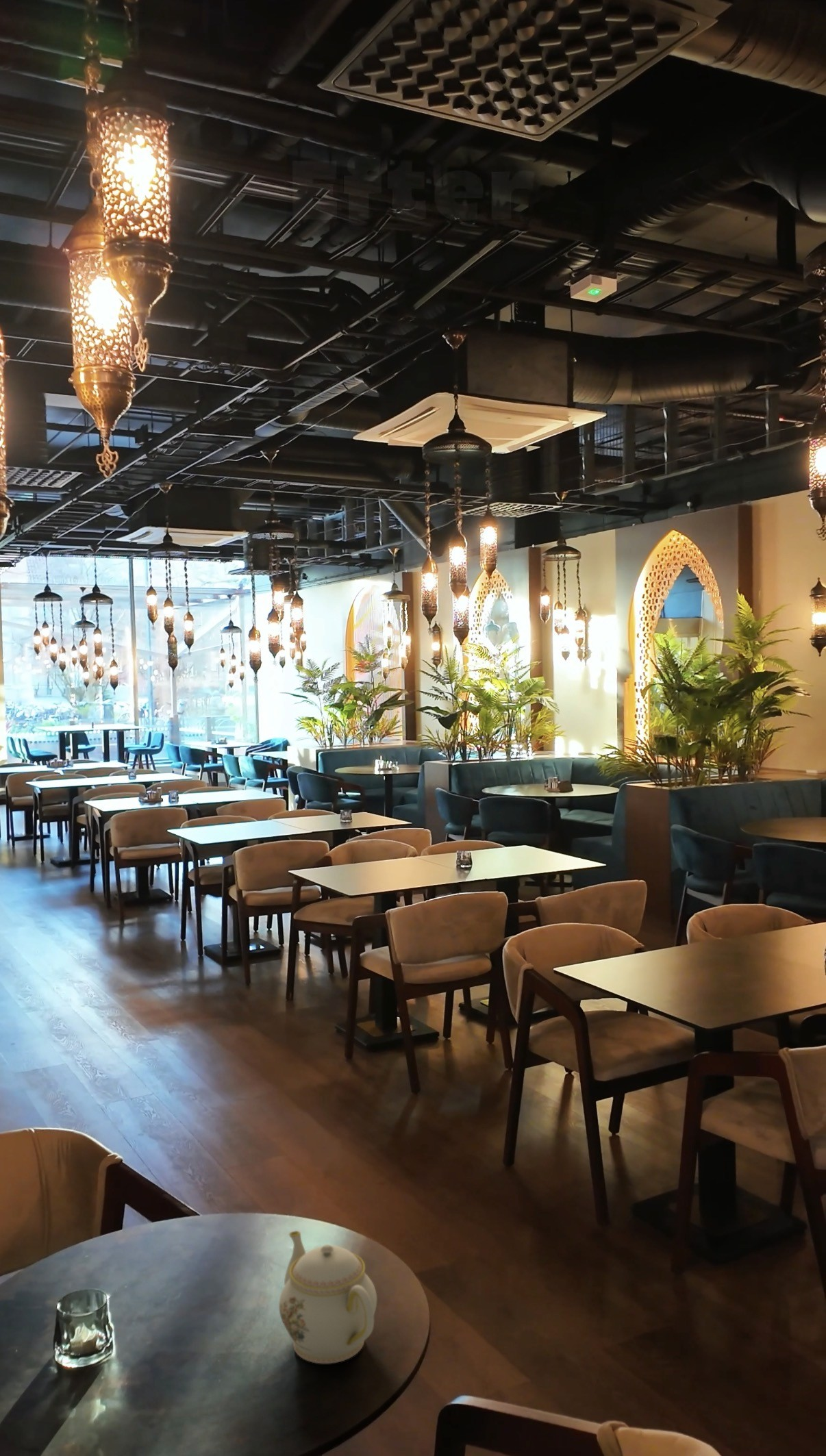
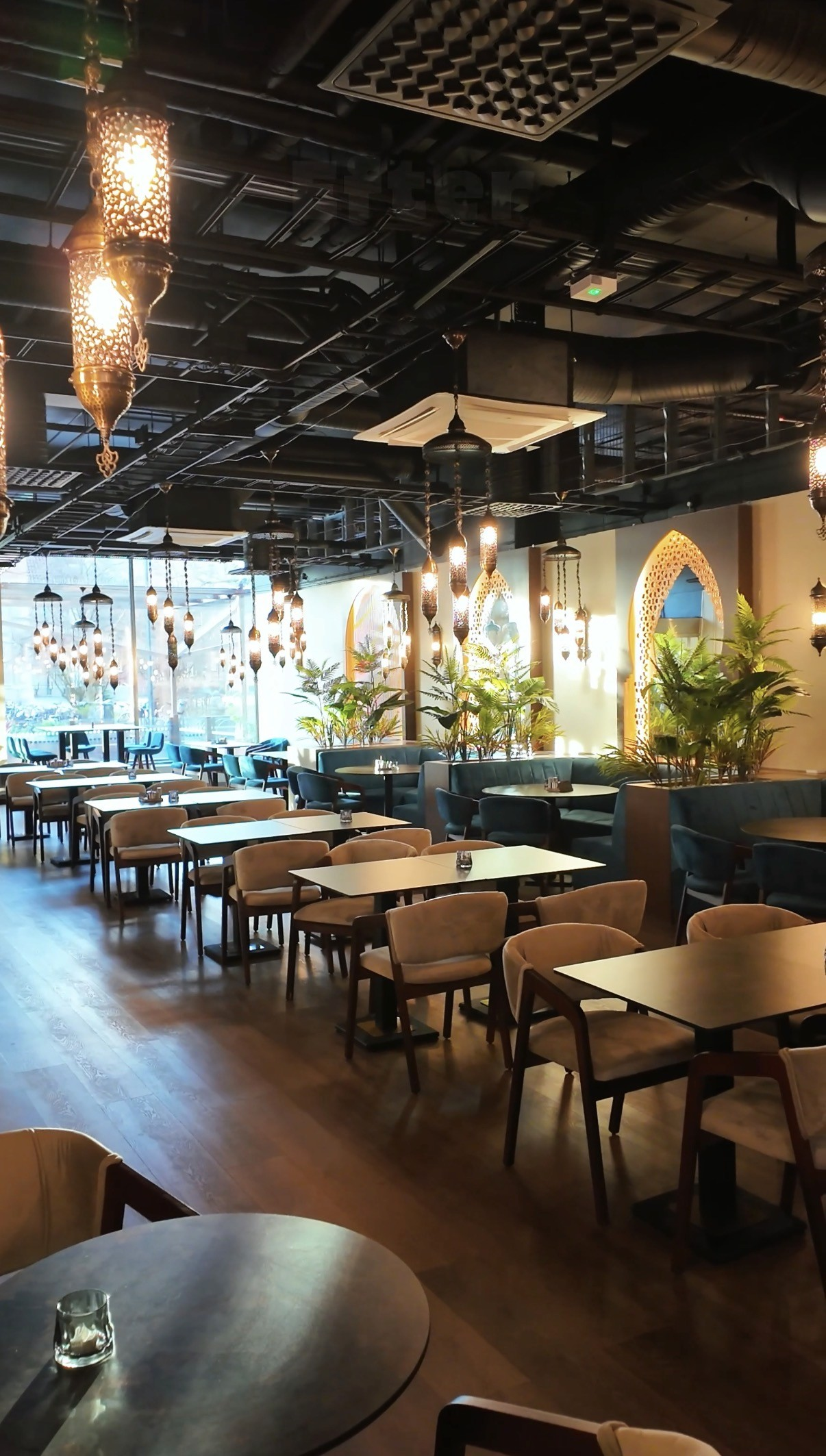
- teapot (329, 1296)
